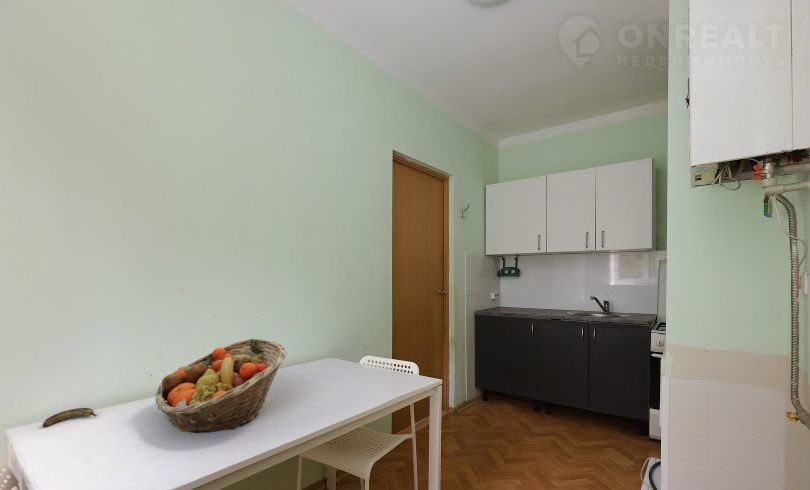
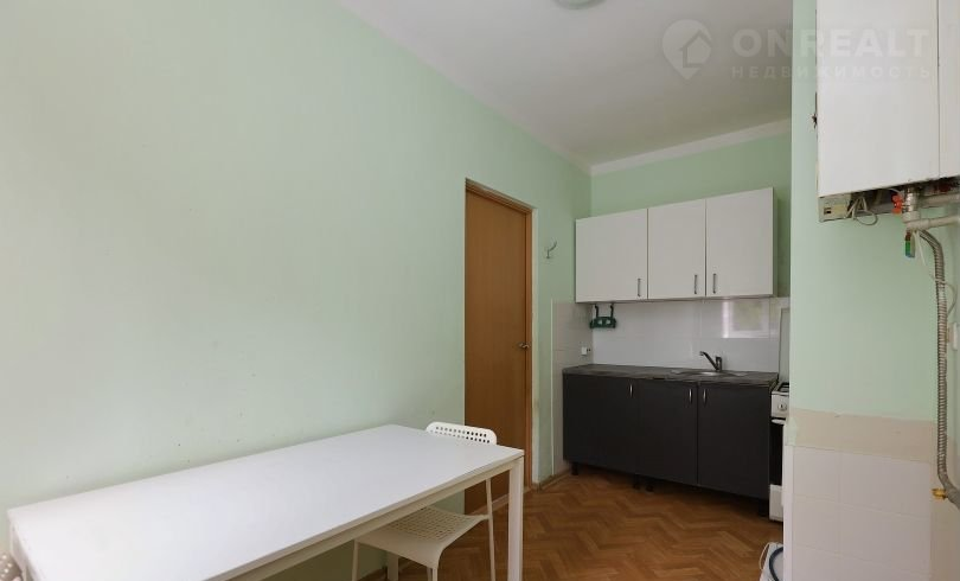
- banana (69, 416)
- fruit basket (223, 381)
